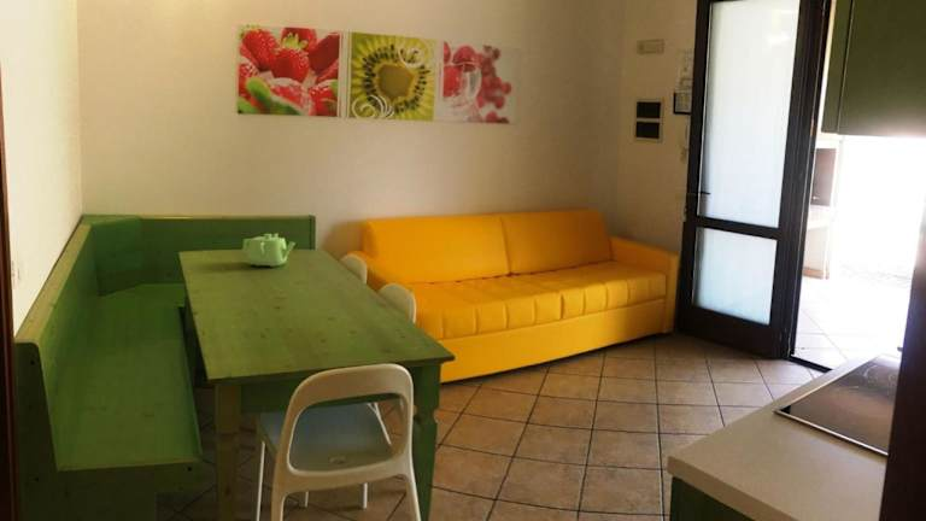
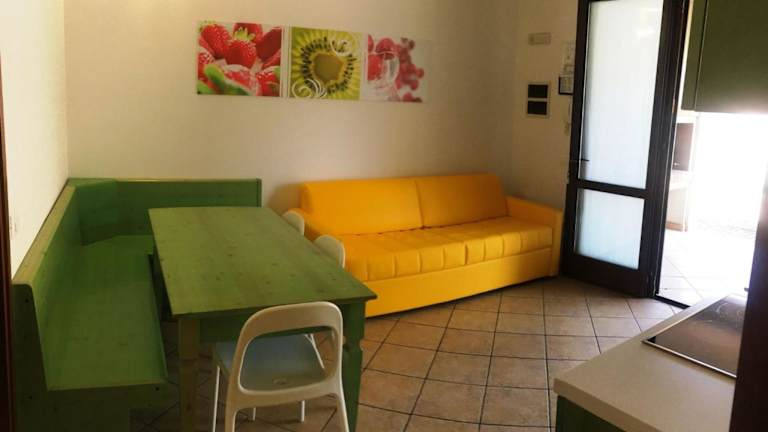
- teapot (269, 248)
